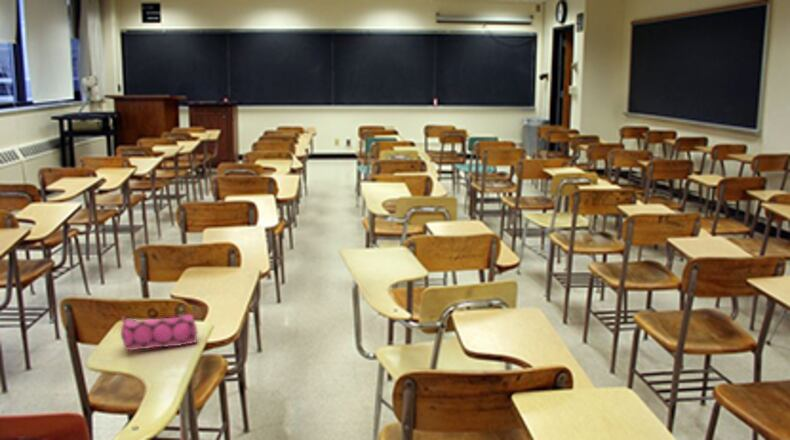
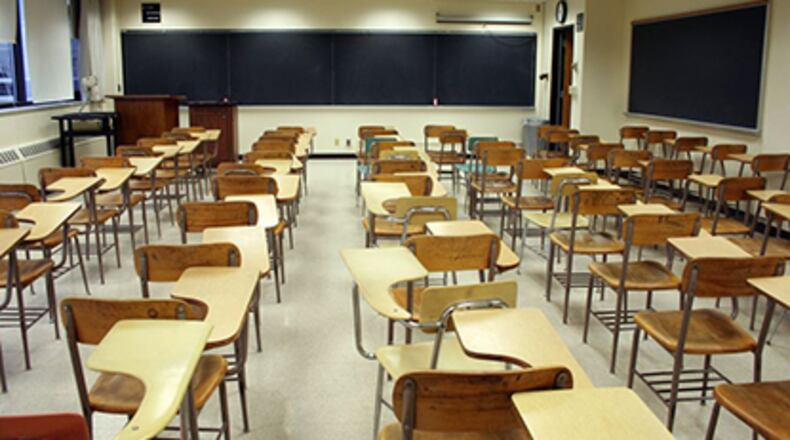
- pencil case (159, 330)
